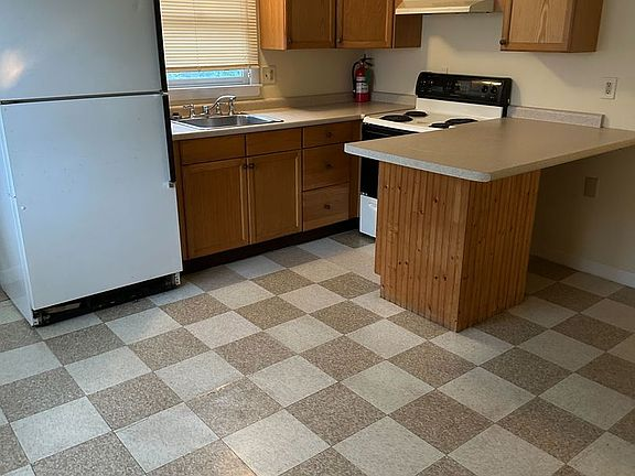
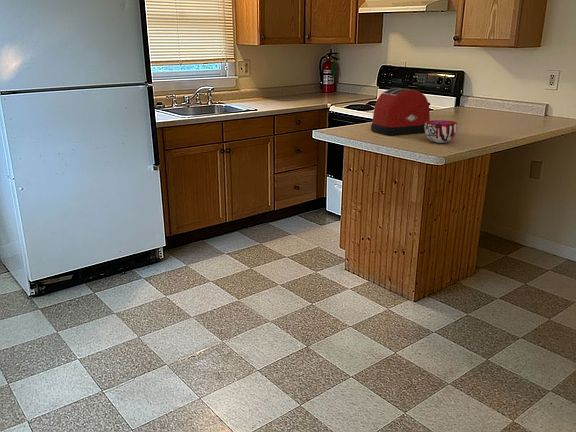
+ decorative bowl (440, 132)
+ toaster (402, 110)
